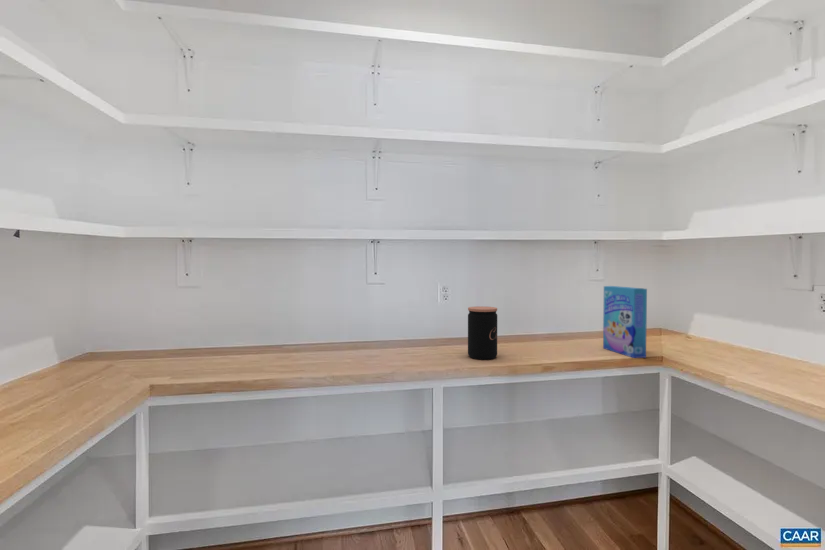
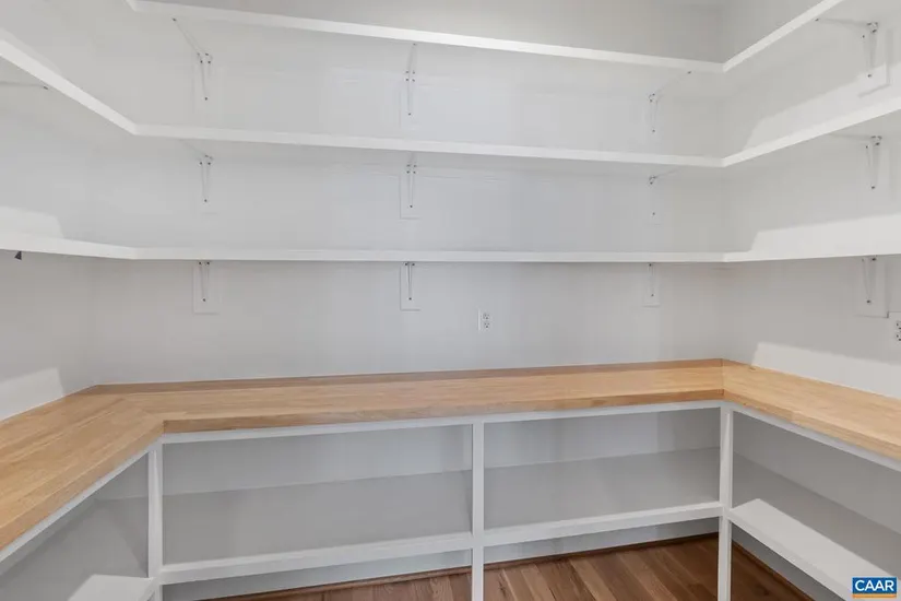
- cereal box (623, 319)
- coffee jar (482, 332)
